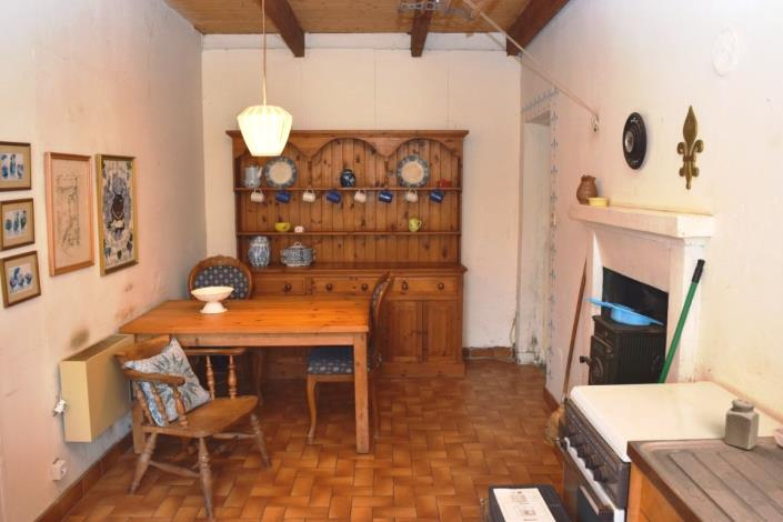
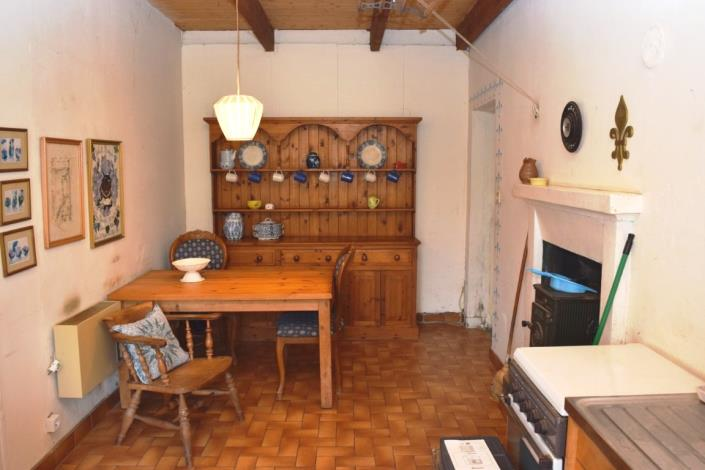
- salt shaker (742, 422)
